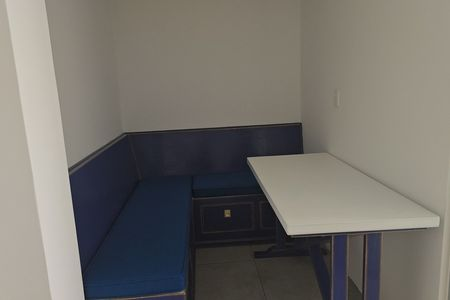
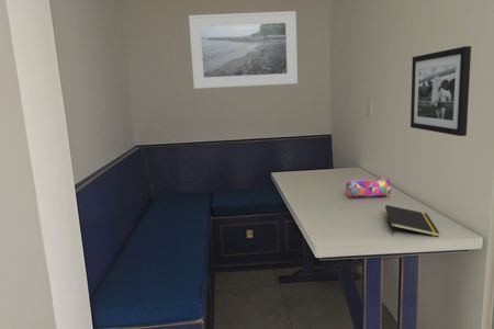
+ pencil case (368, 188)
+ picture frame (436, 92)
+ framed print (244, 49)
+ notepad (409, 219)
